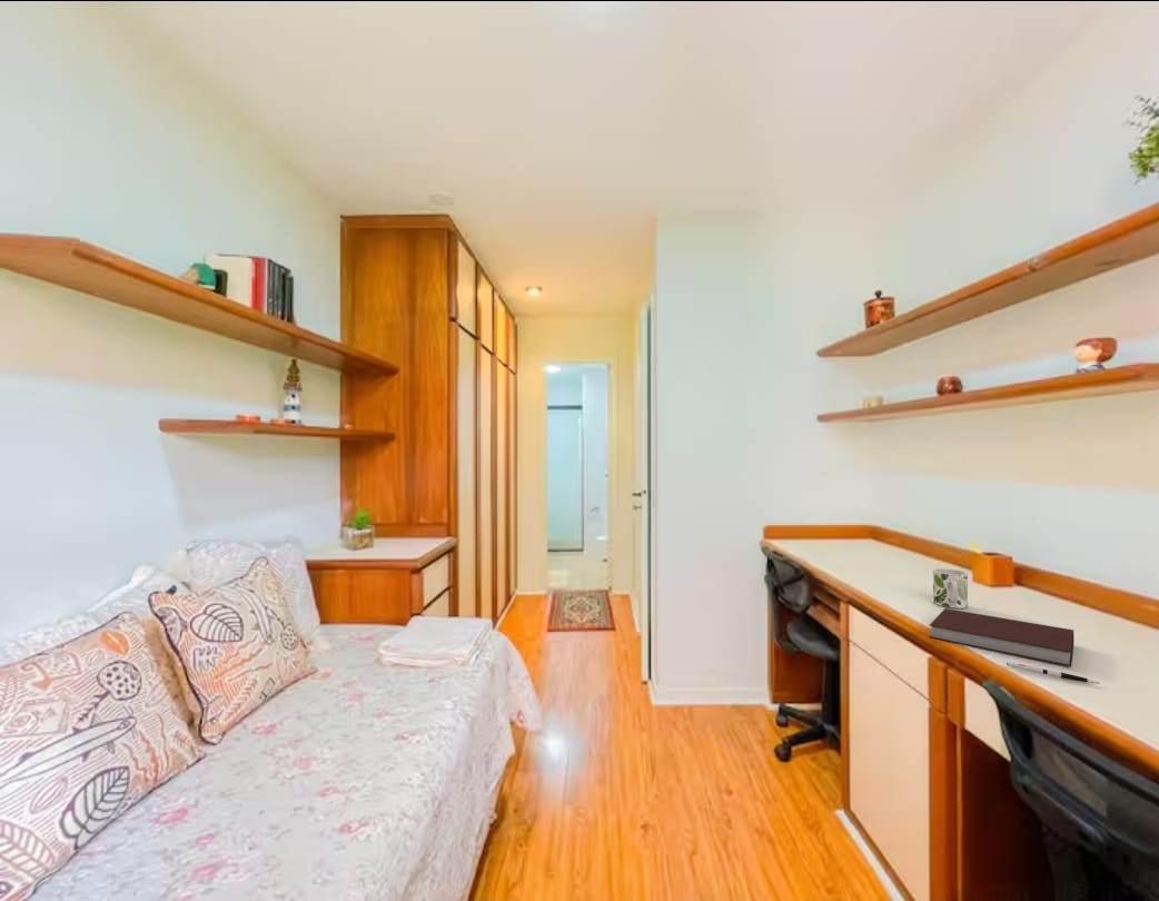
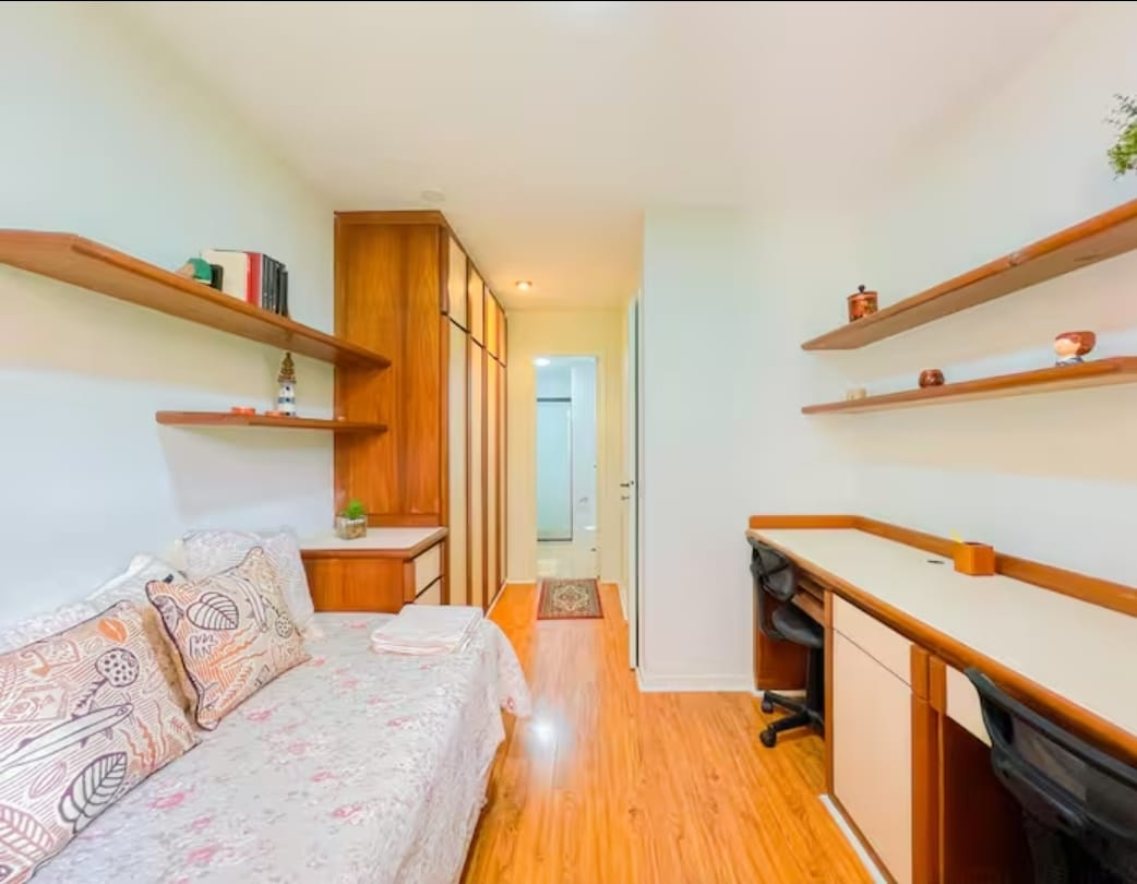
- mug (951, 588)
- notebook (1000, 633)
- pen (1051, 672)
